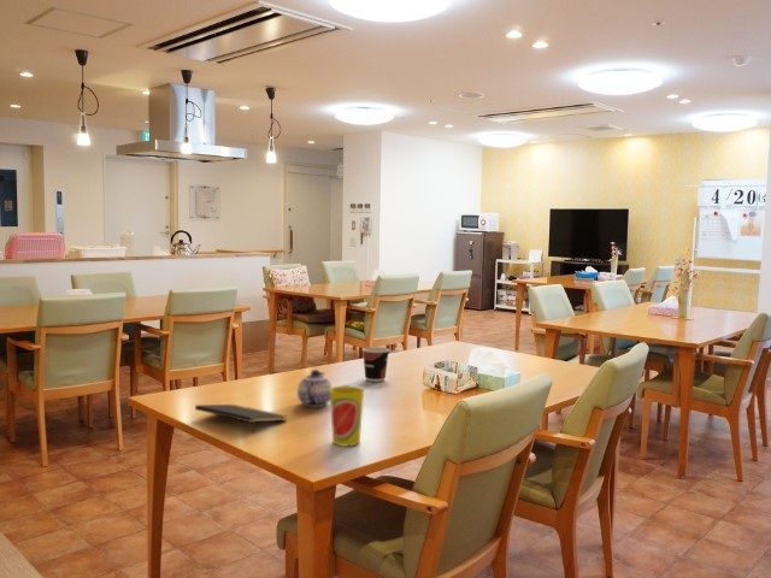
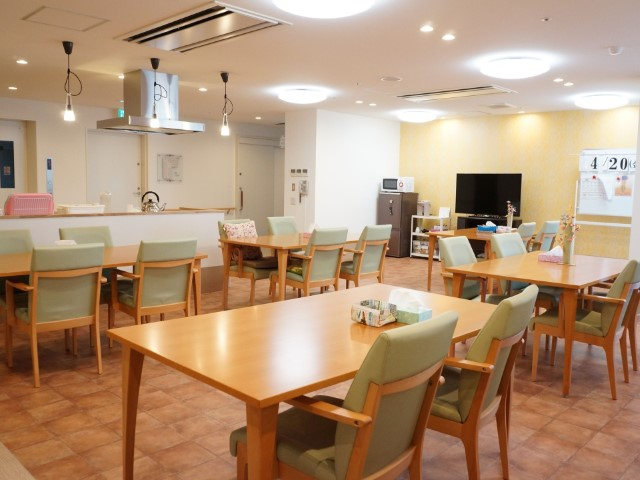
- cup (346, 415)
- notepad (241, 412)
- cup (375, 364)
- teapot (314, 387)
